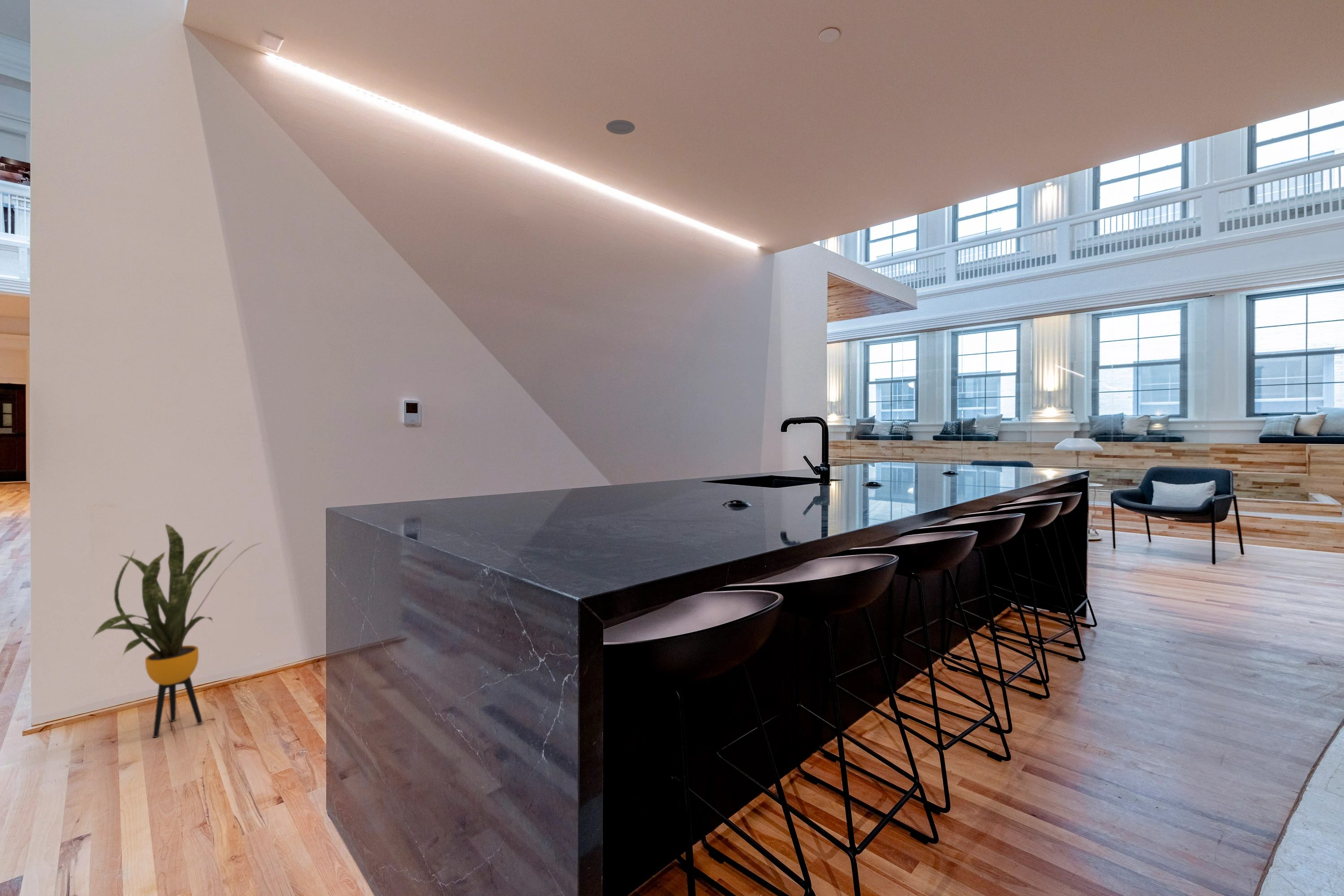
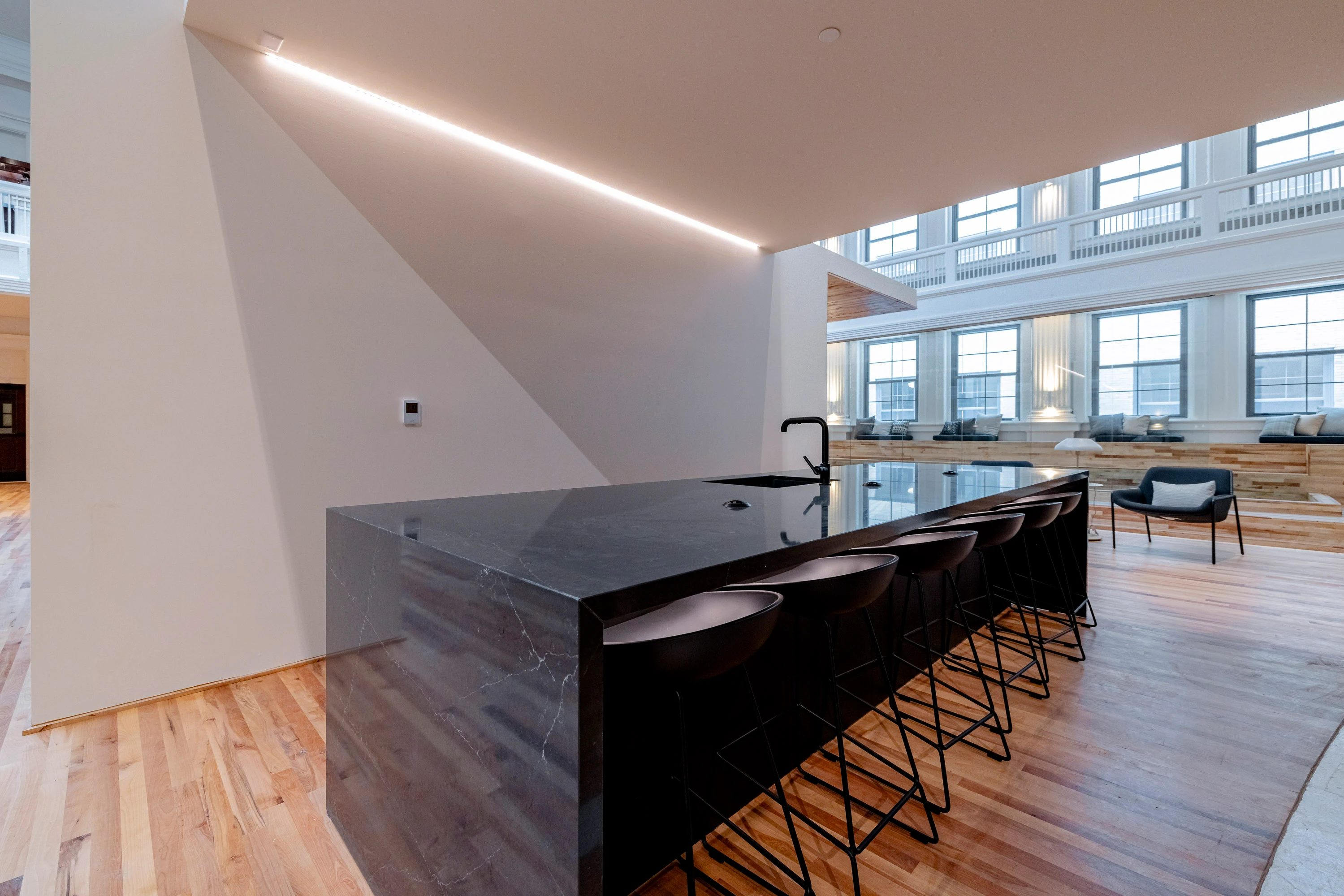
- recessed light (620, 125)
- house plant (182, 627)
